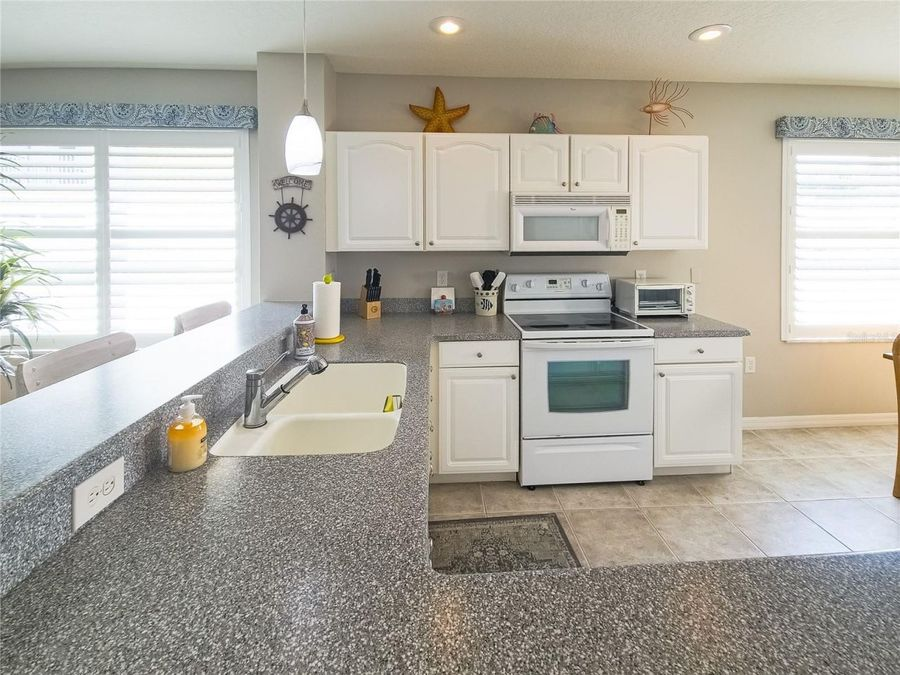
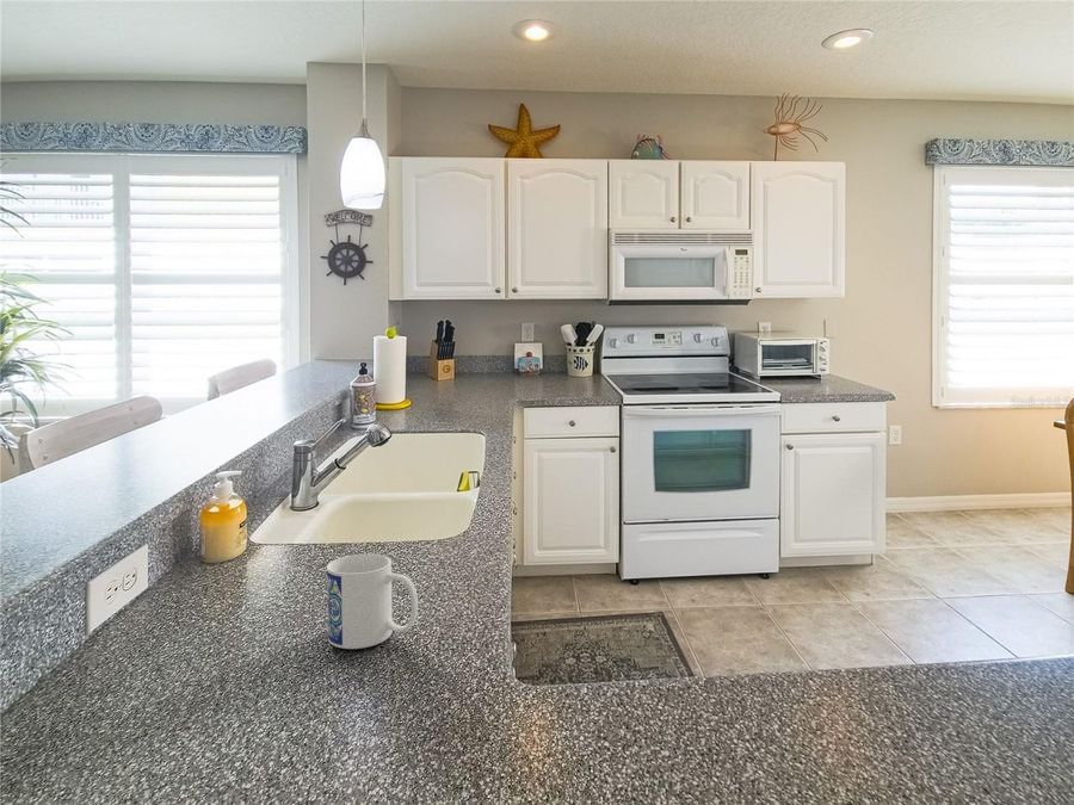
+ mug (375, 600)
